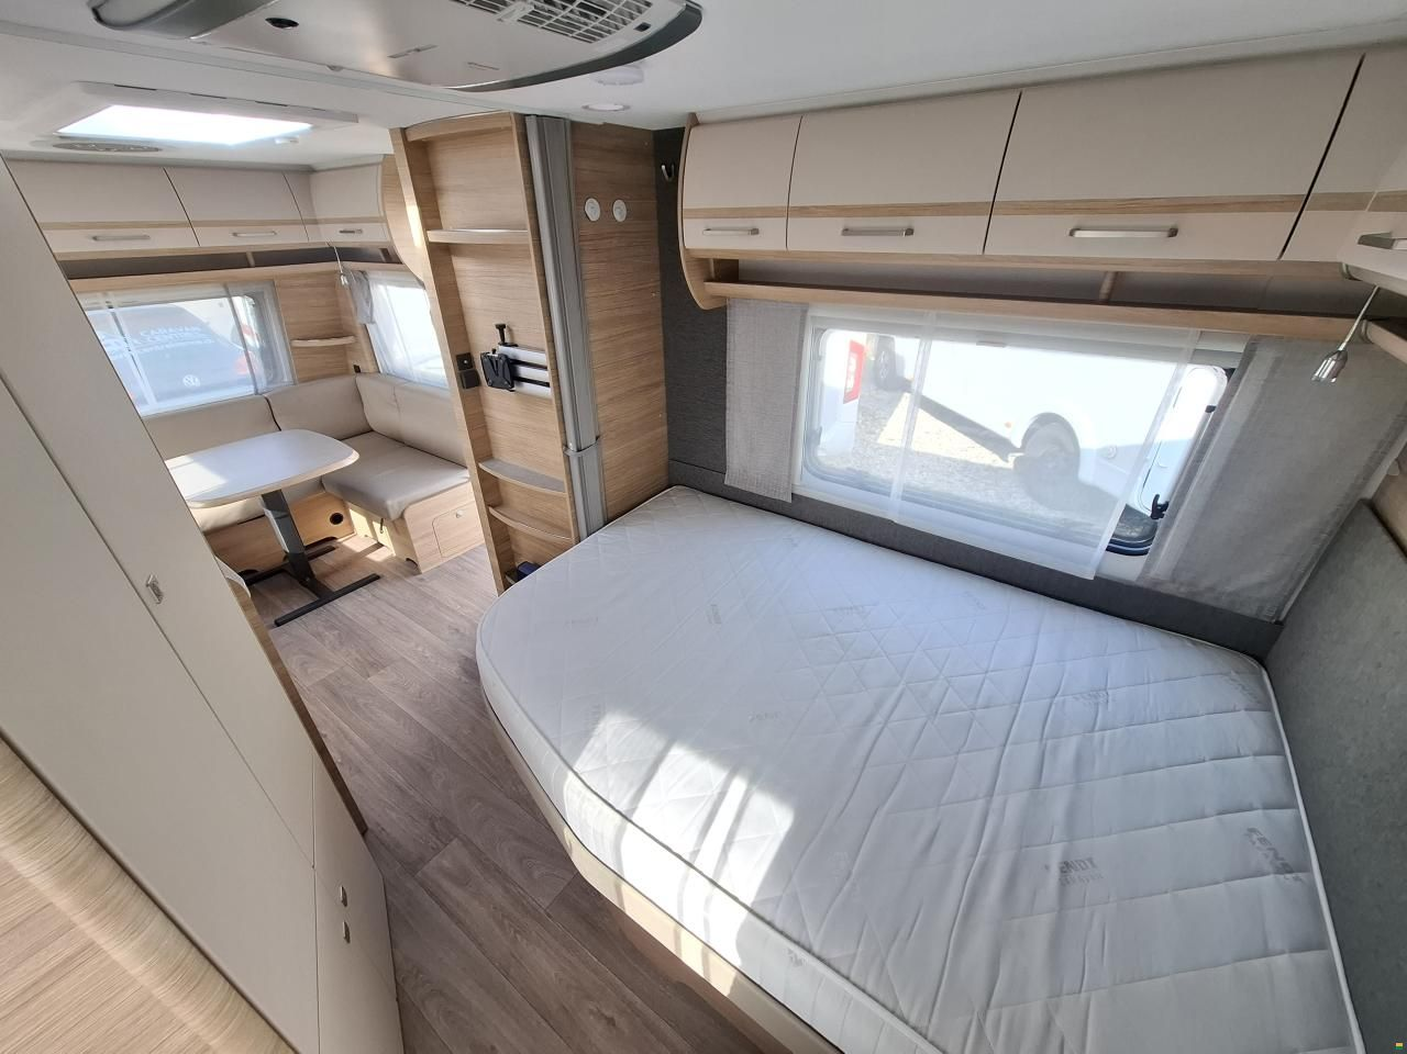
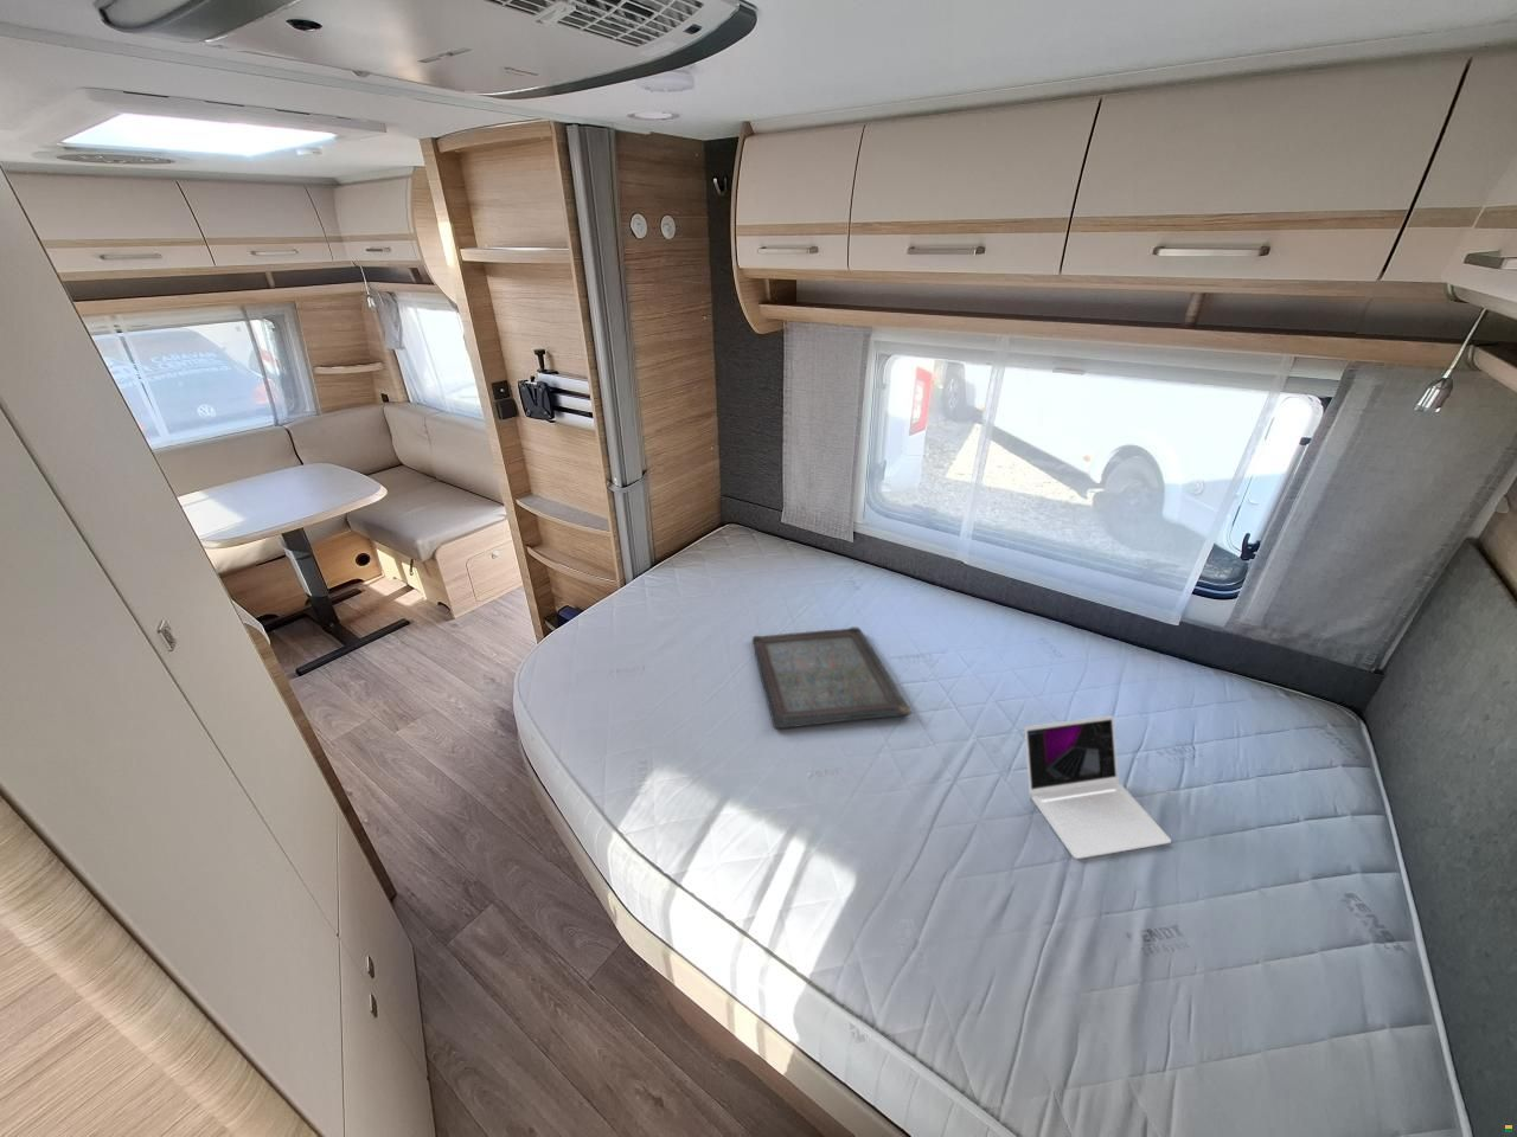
+ serving tray (824, 671)
+ laptop (1095, 780)
